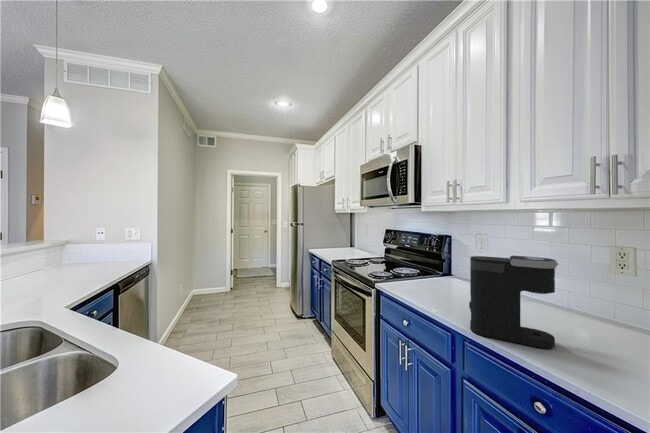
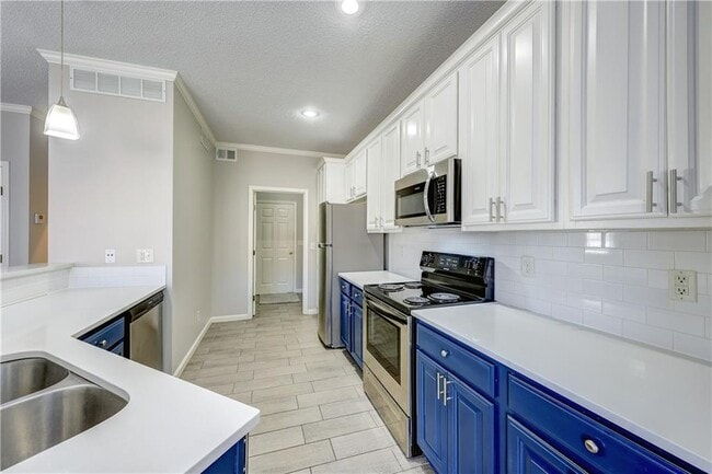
- coffee maker (510, 296)
